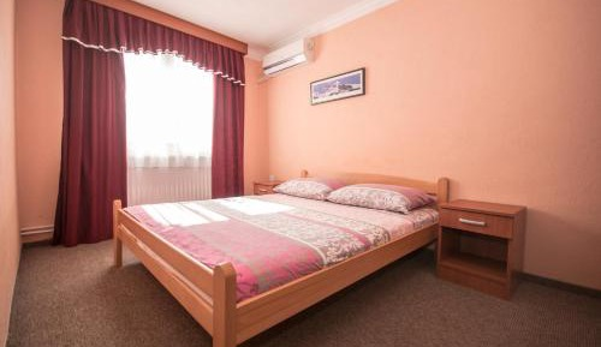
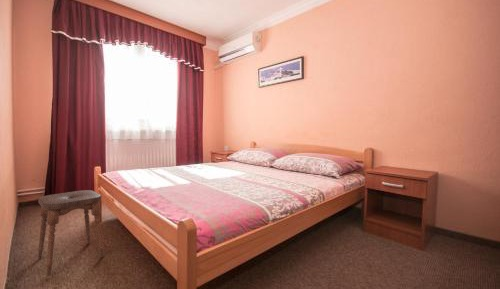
+ stool (58, 222)
